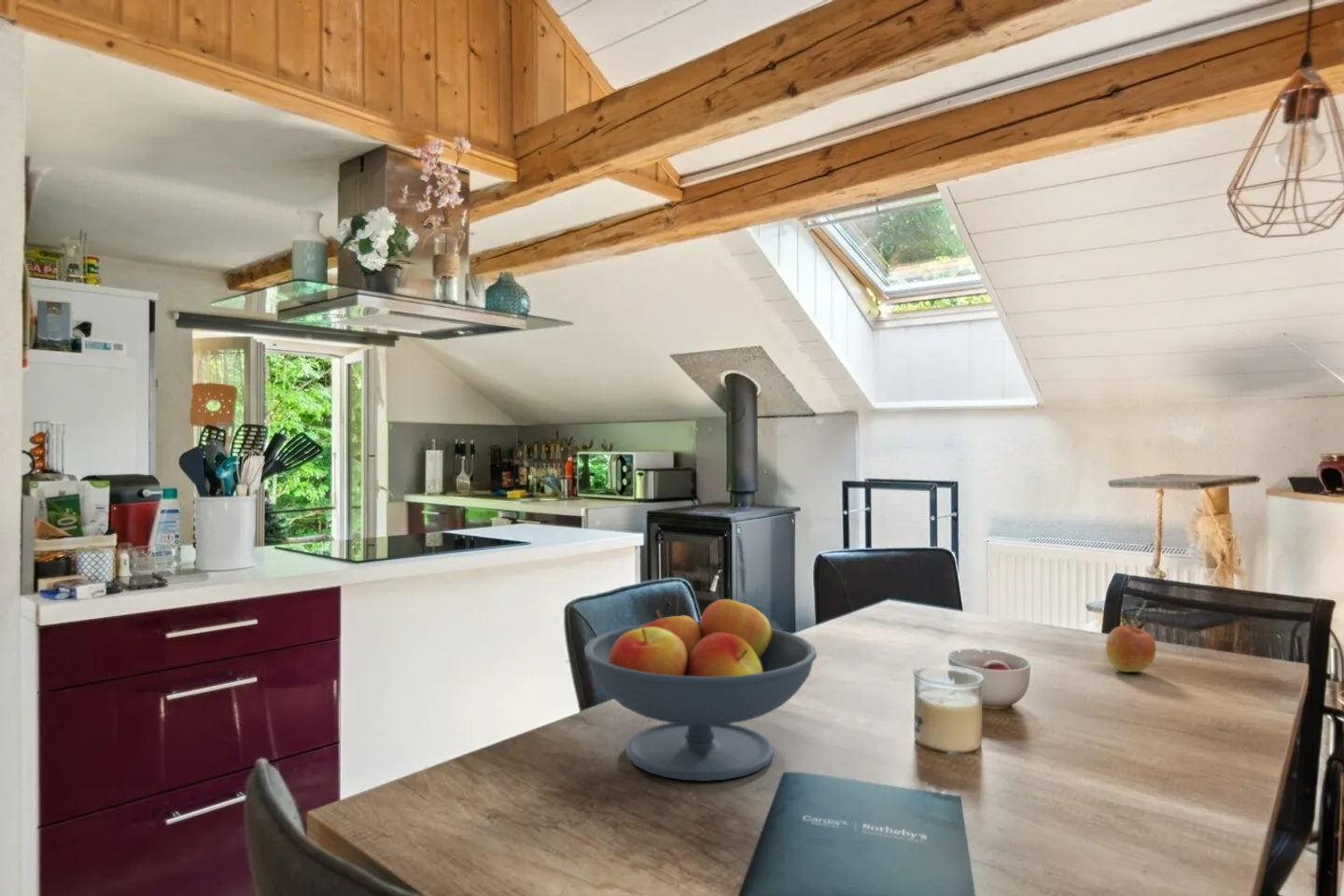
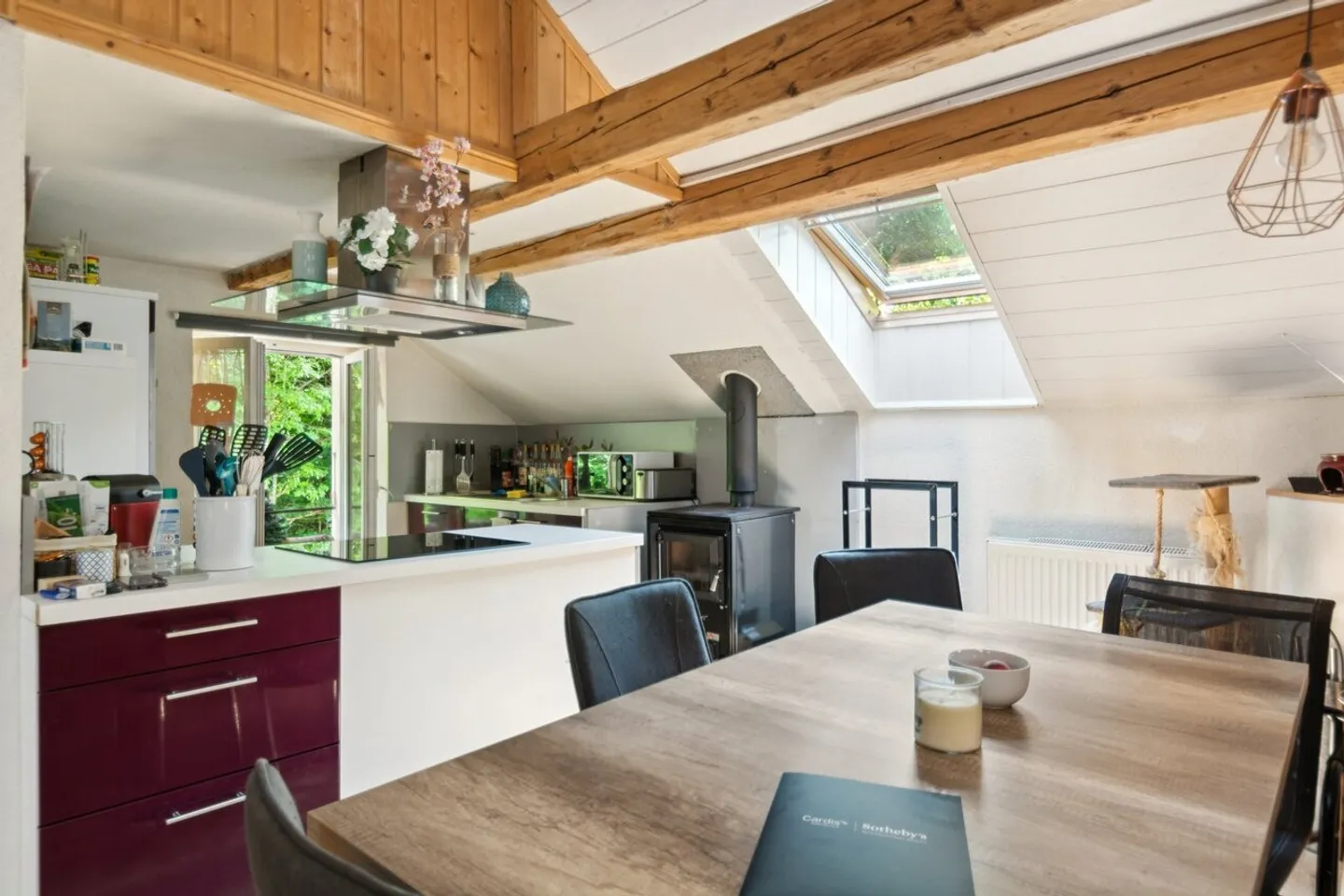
- fruit bowl (699, 679)
- apple (1129, 649)
